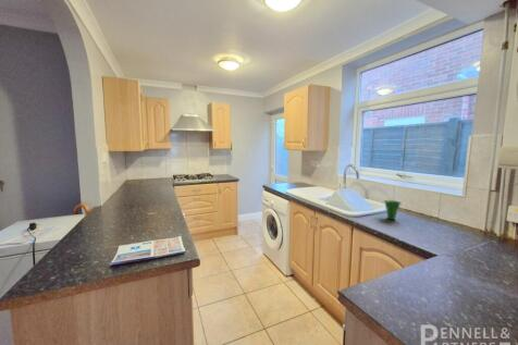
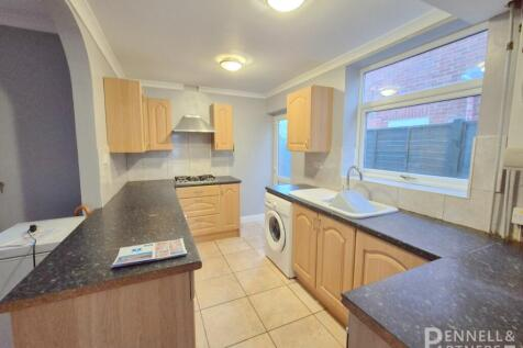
- flower pot (392, 210)
